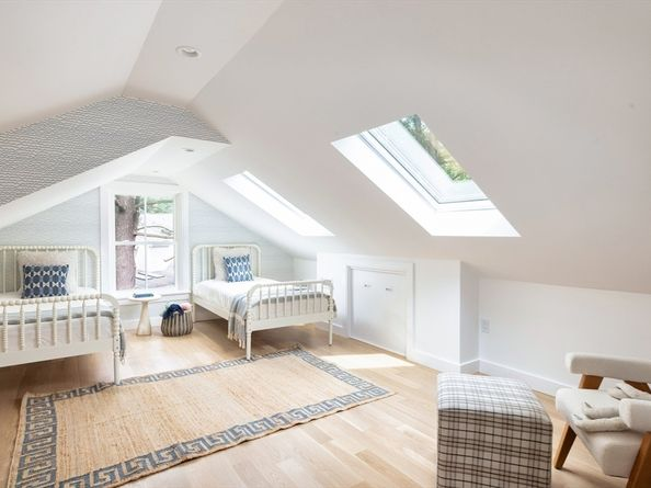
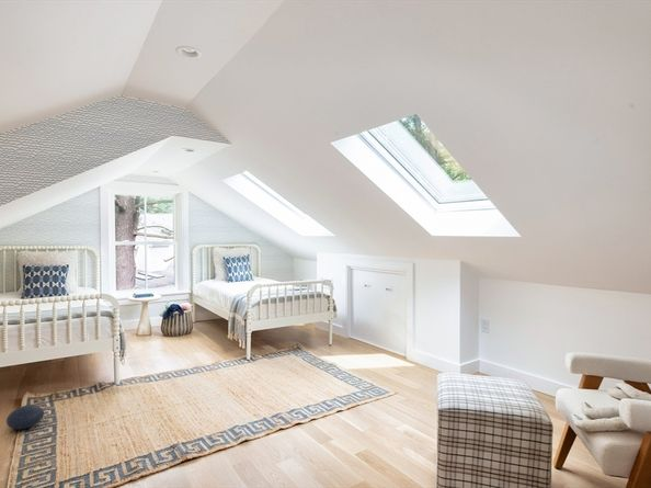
+ ball (25, 417)
